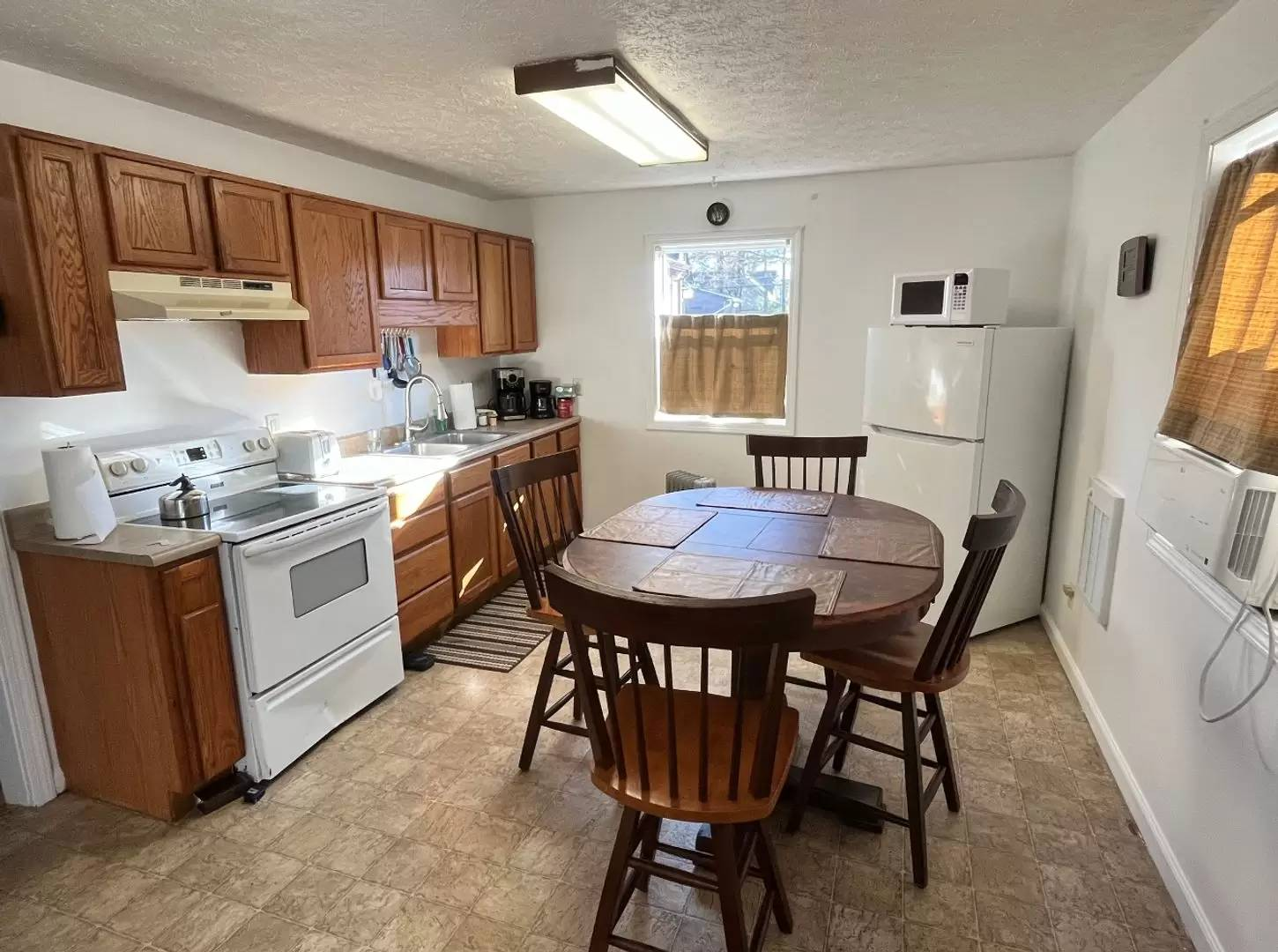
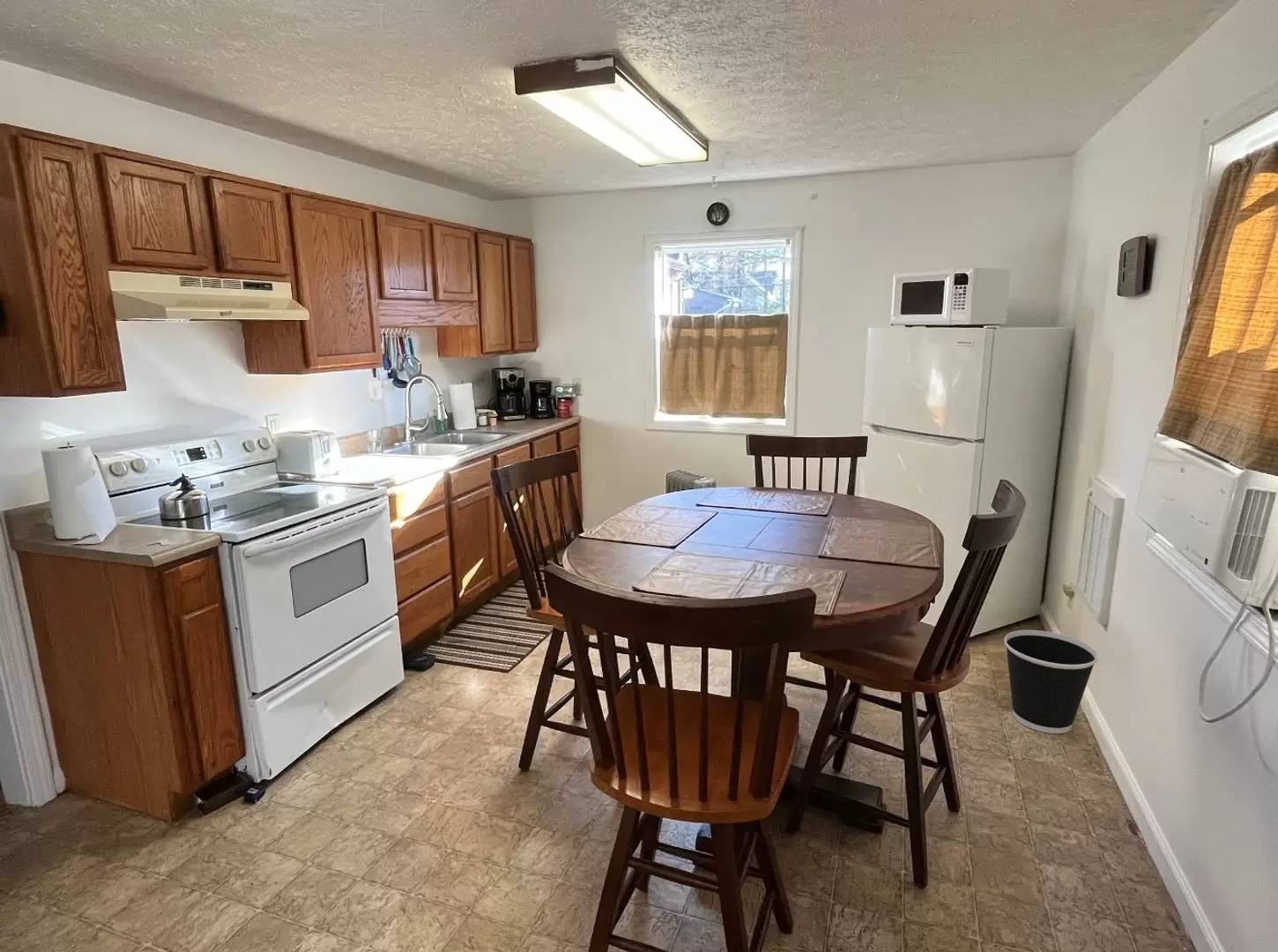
+ wastebasket (1045, 683)
